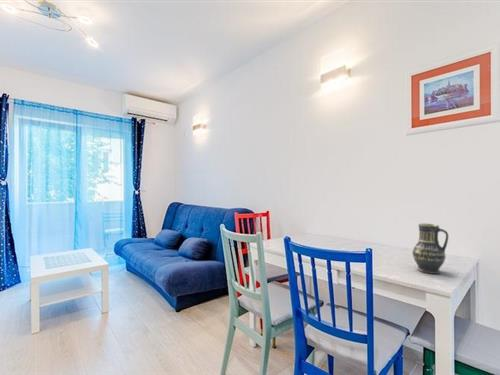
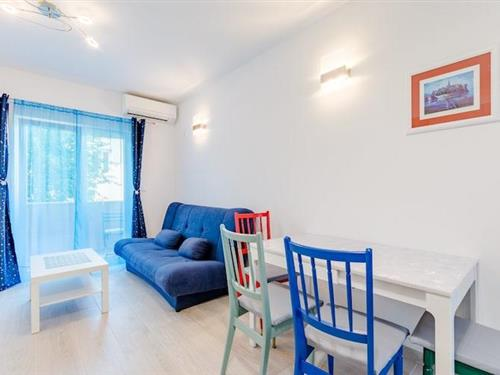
- vase (428, 247)
